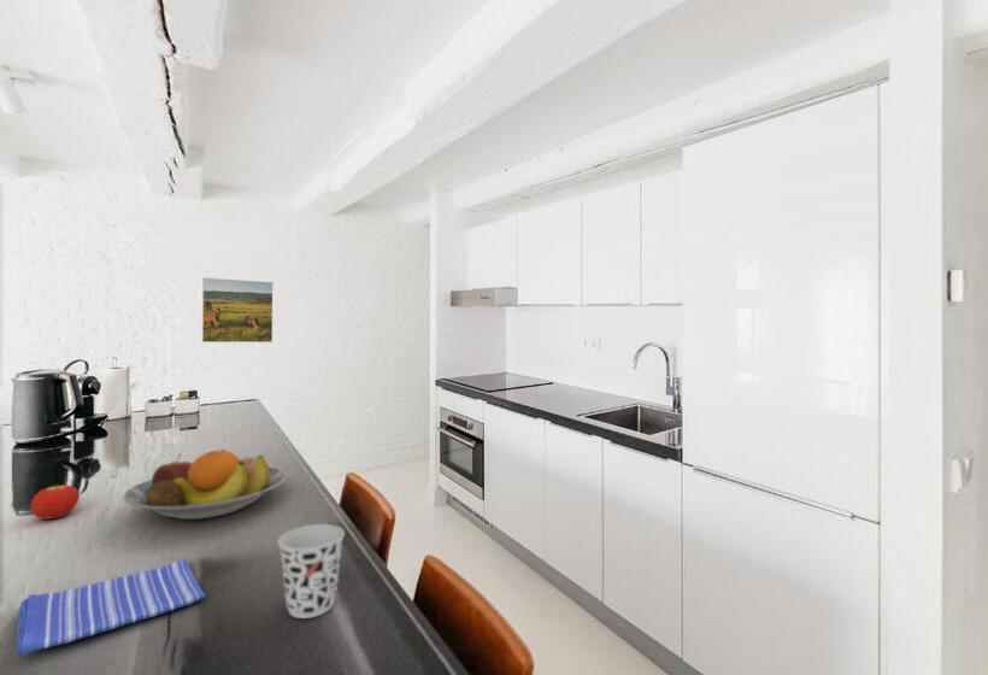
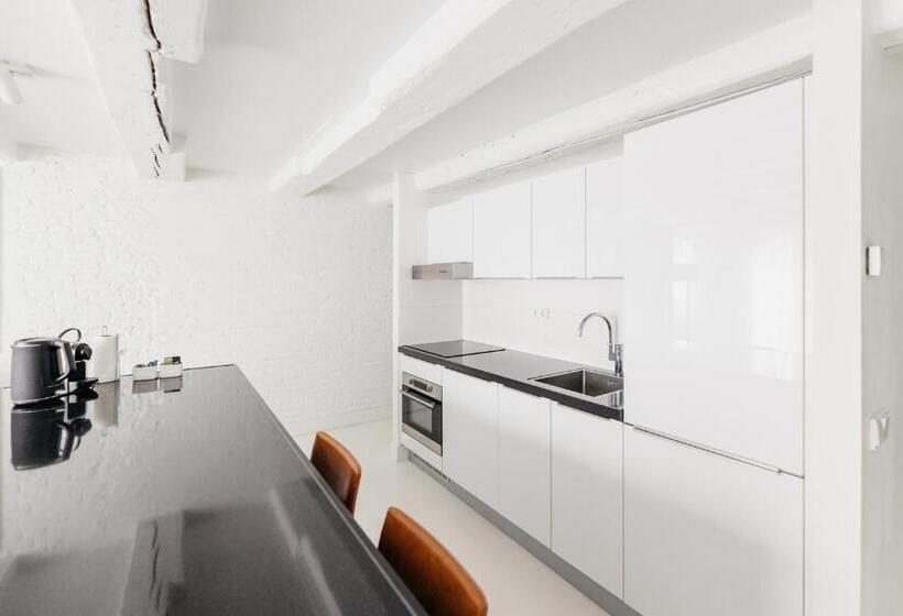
- fruit bowl (210, 477)
- fruit (54, 499)
- dish towel (114, 598)
- cup (311, 570)
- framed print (239, 311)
